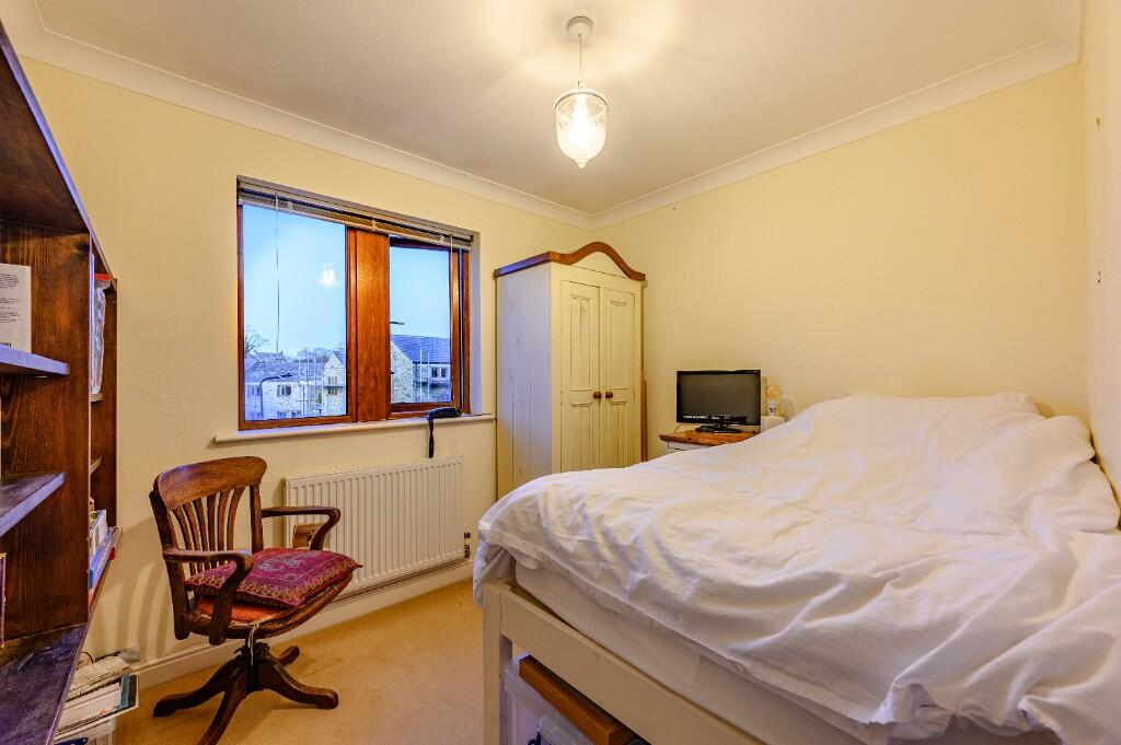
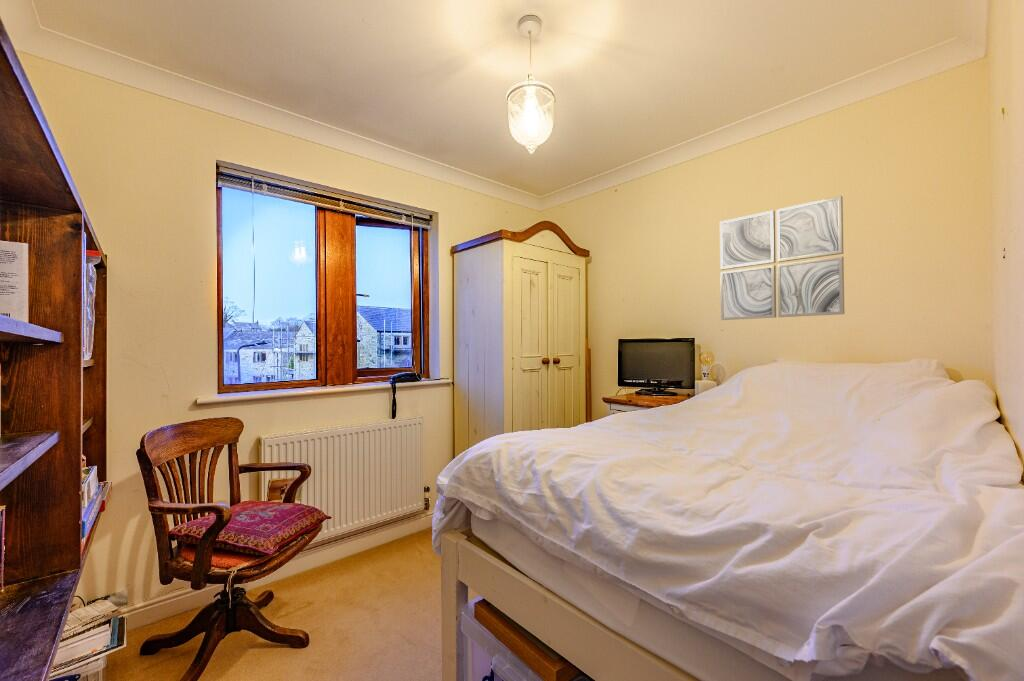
+ wall art (775, 262)
